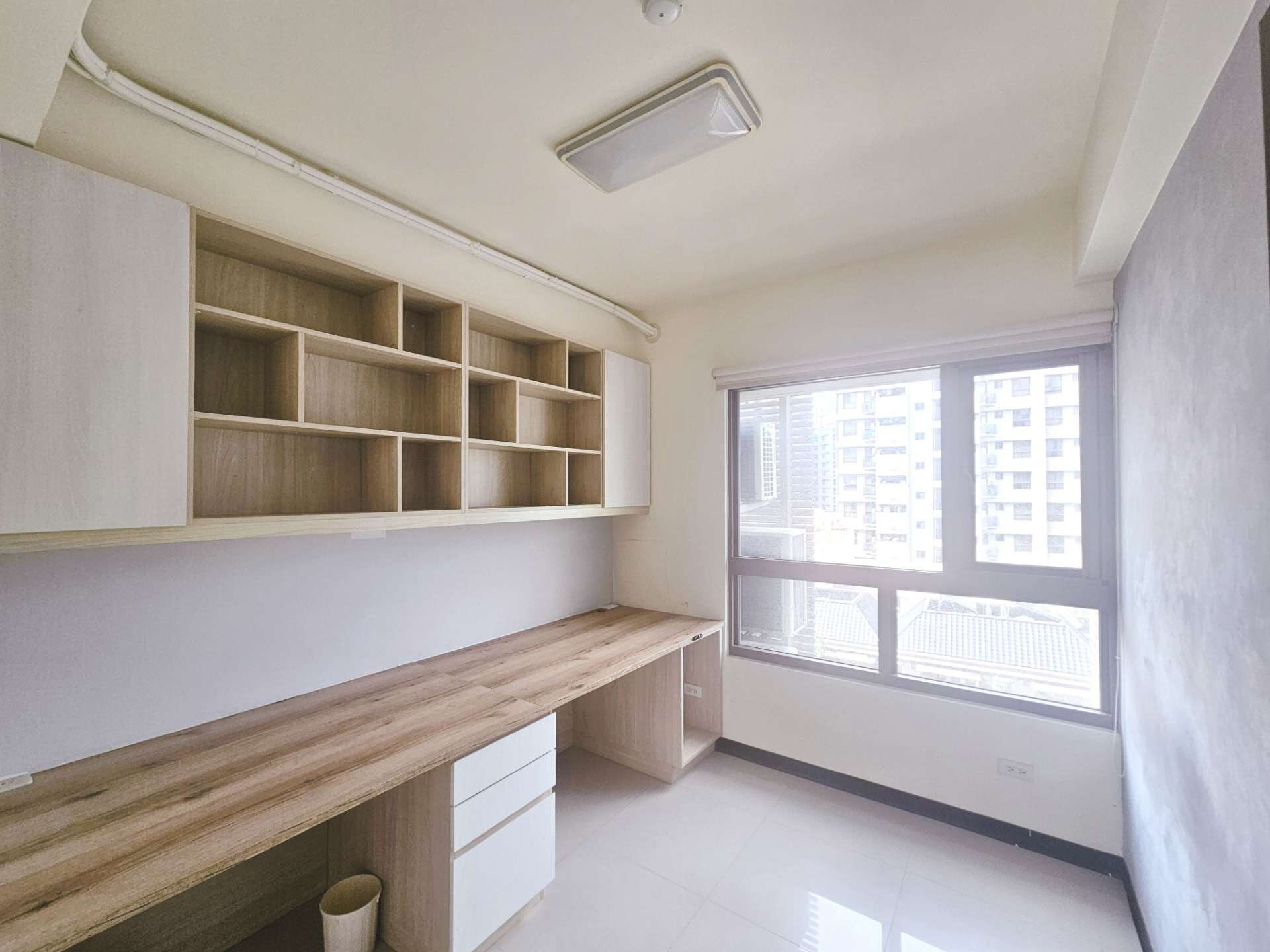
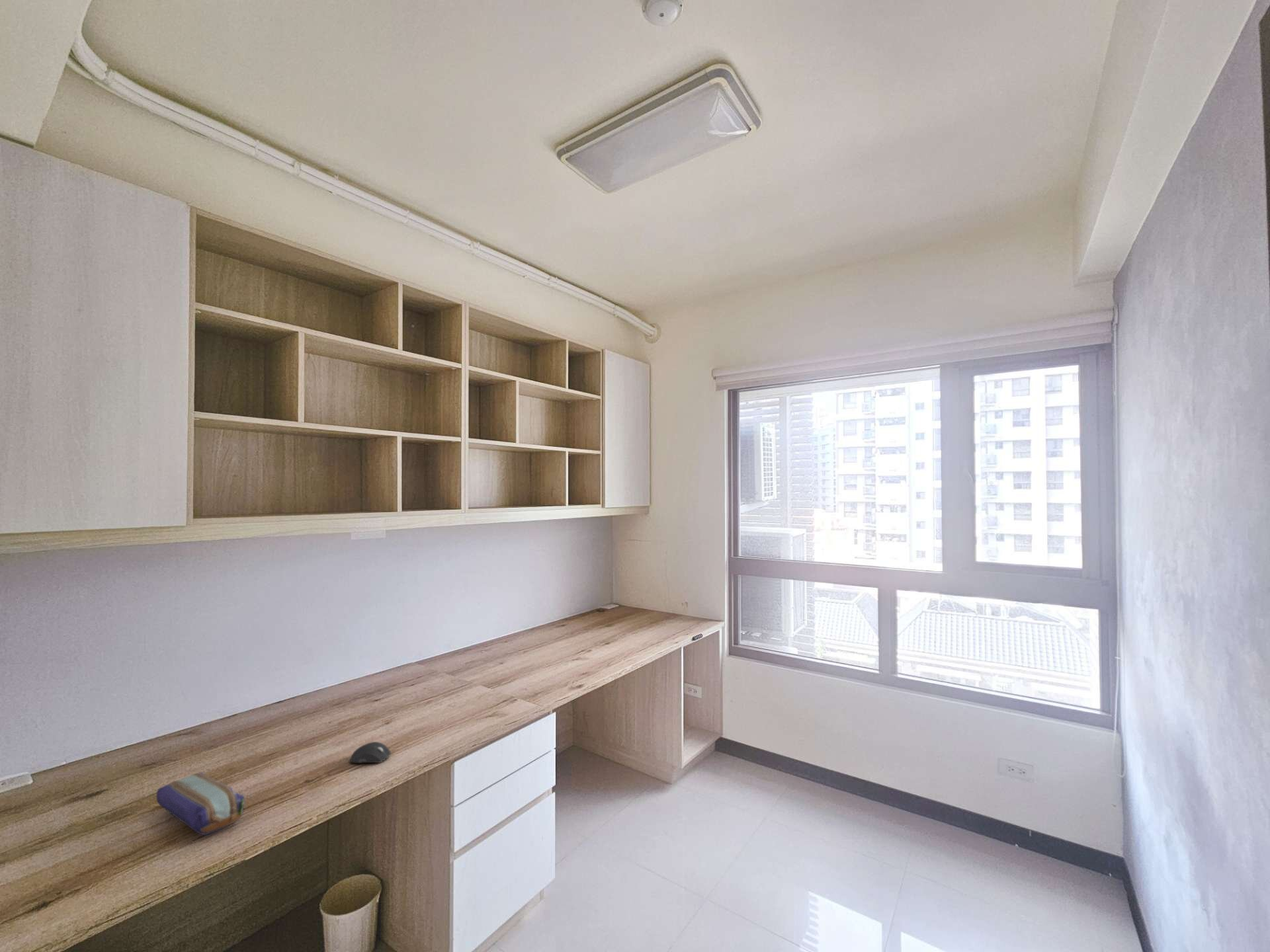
+ pencil case (200, 802)
+ computer mouse (371, 750)
